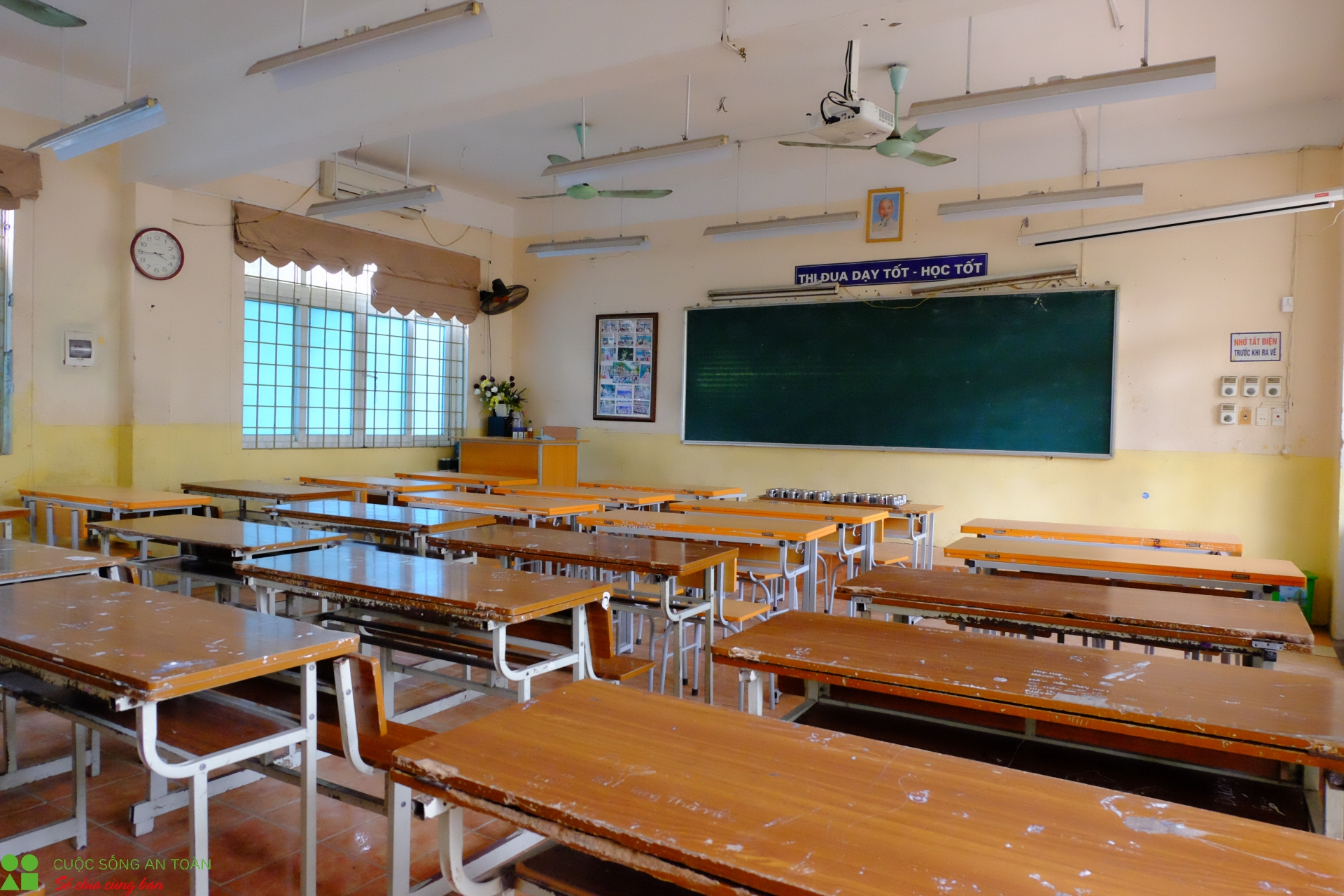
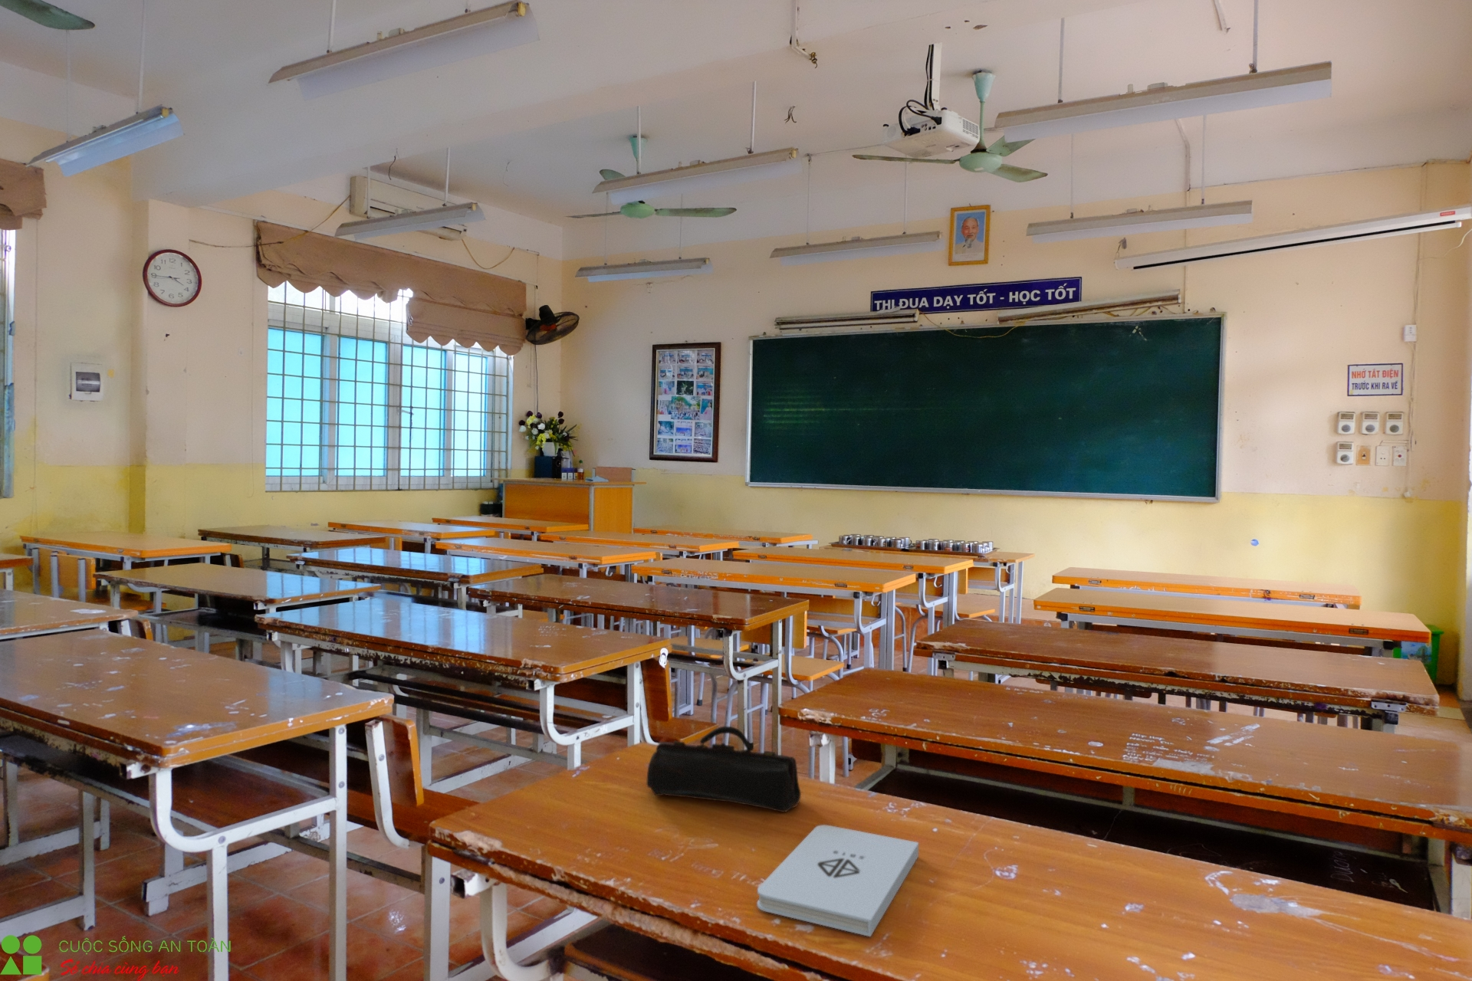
+ pencil case (723, 762)
+ notepad (841, 873)
